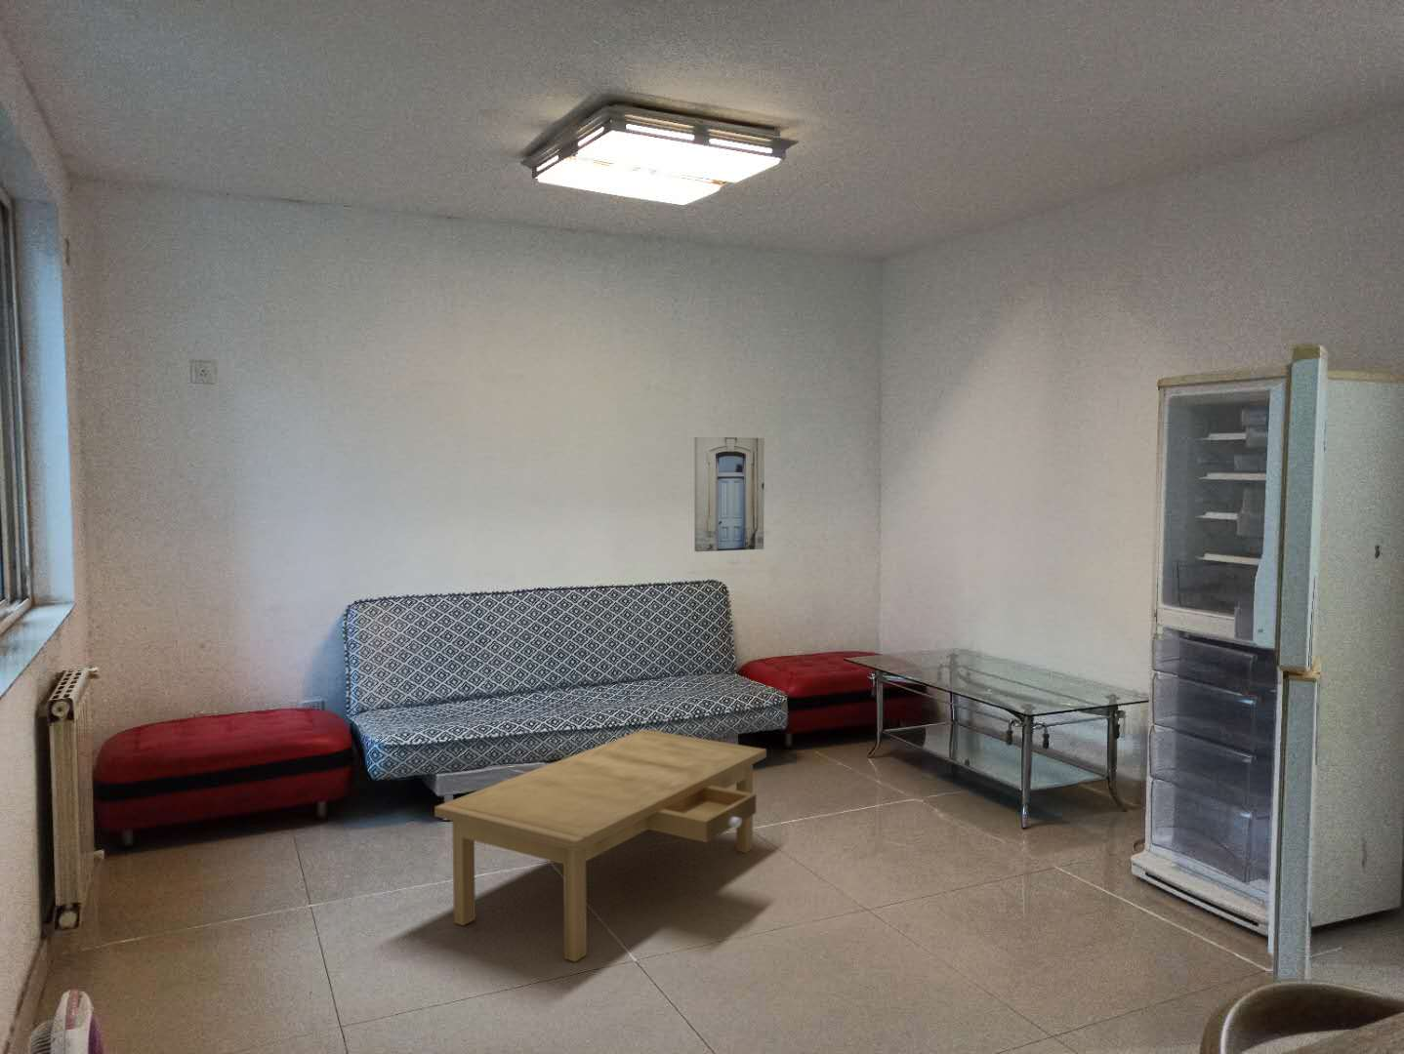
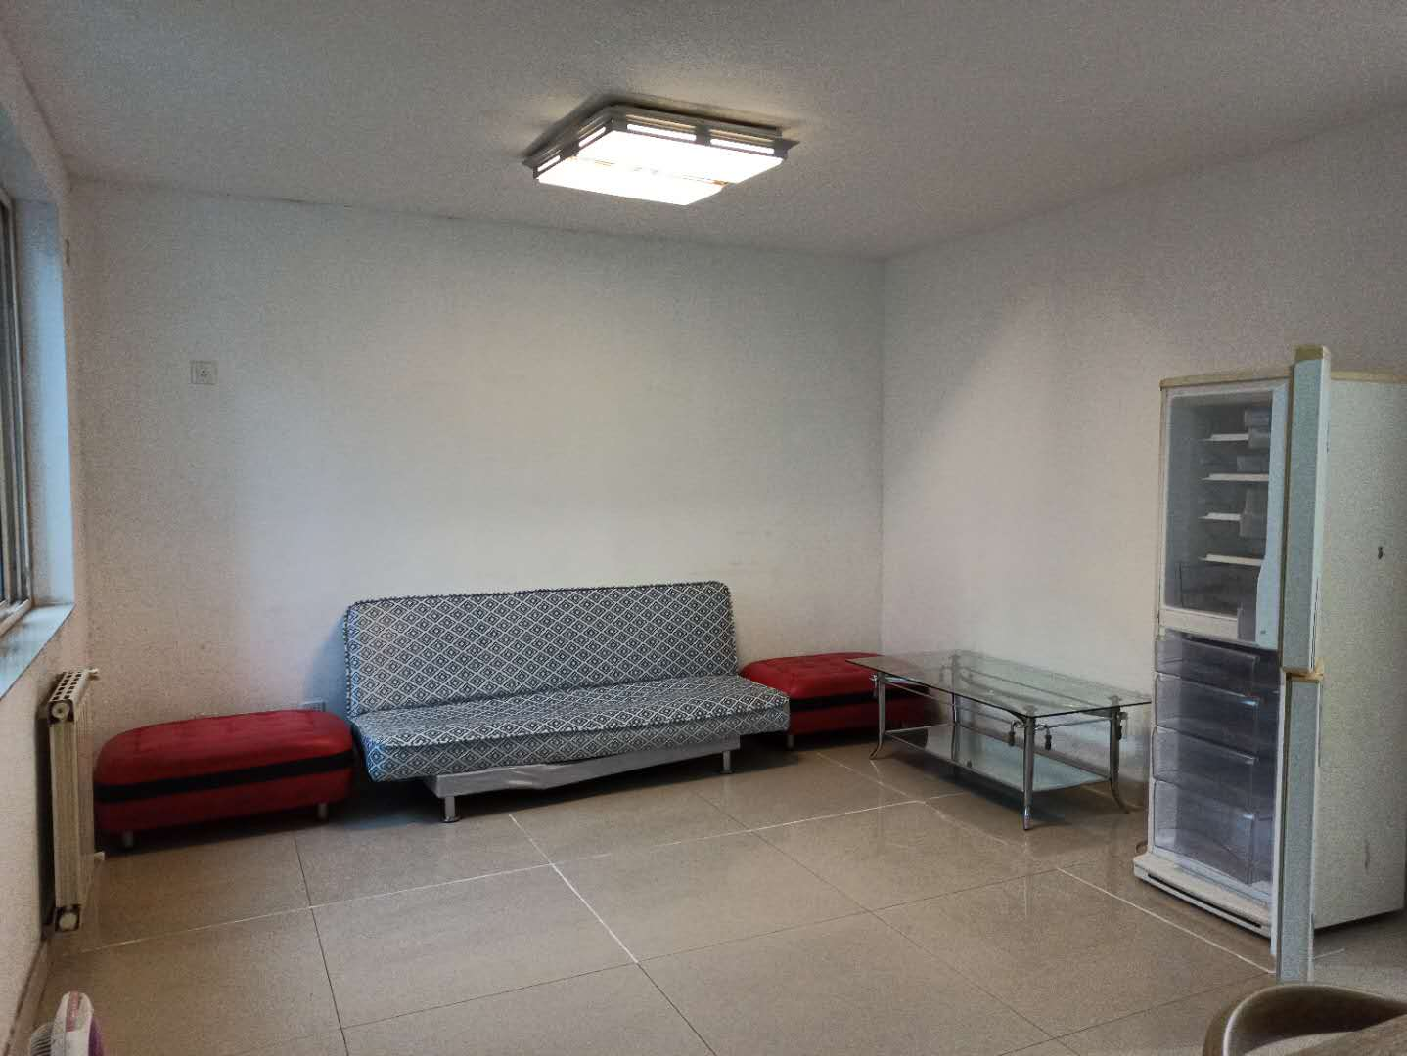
- coffee table (616, 828)
- wall art (730, 494)
